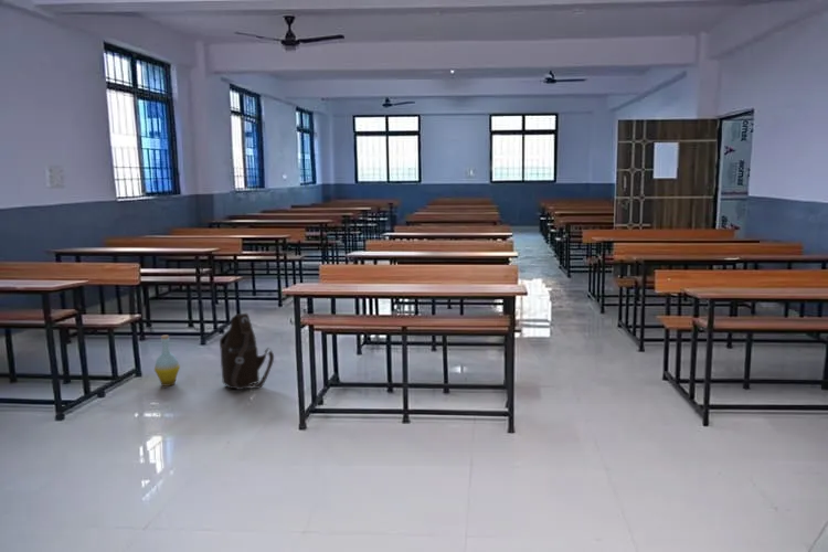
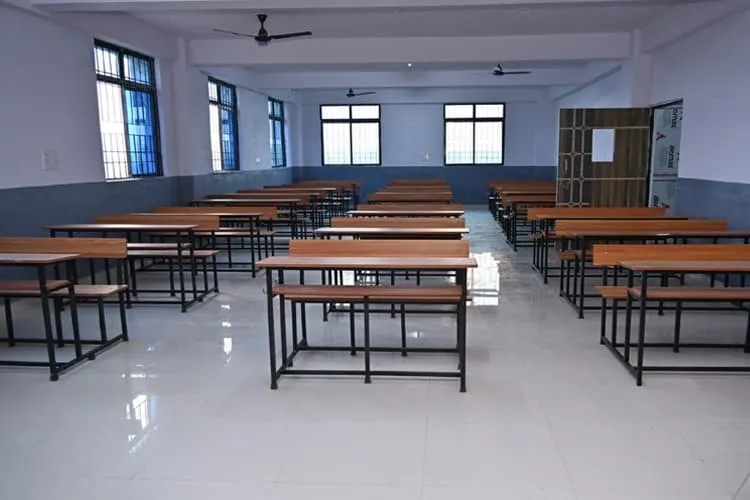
- bottle (166, 360)
- shoulder bag (244, 349)
